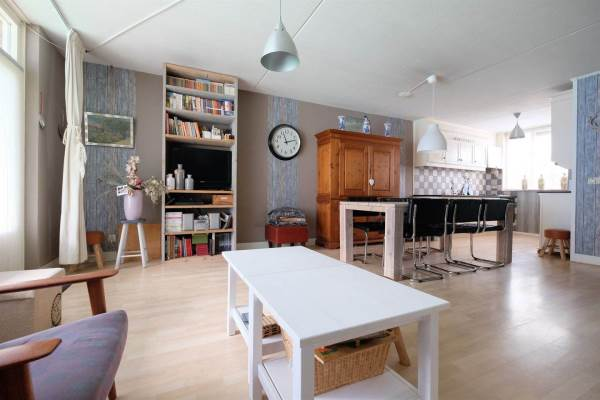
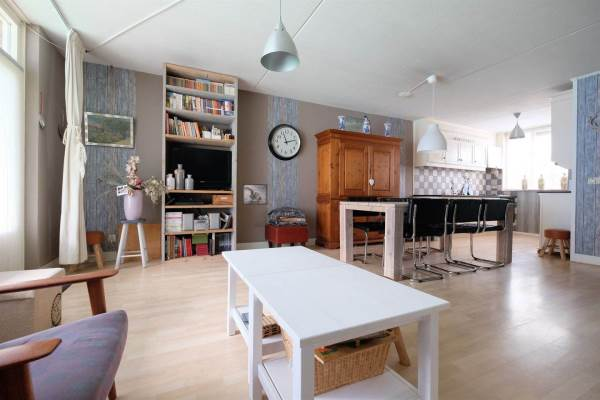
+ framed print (255, 194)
